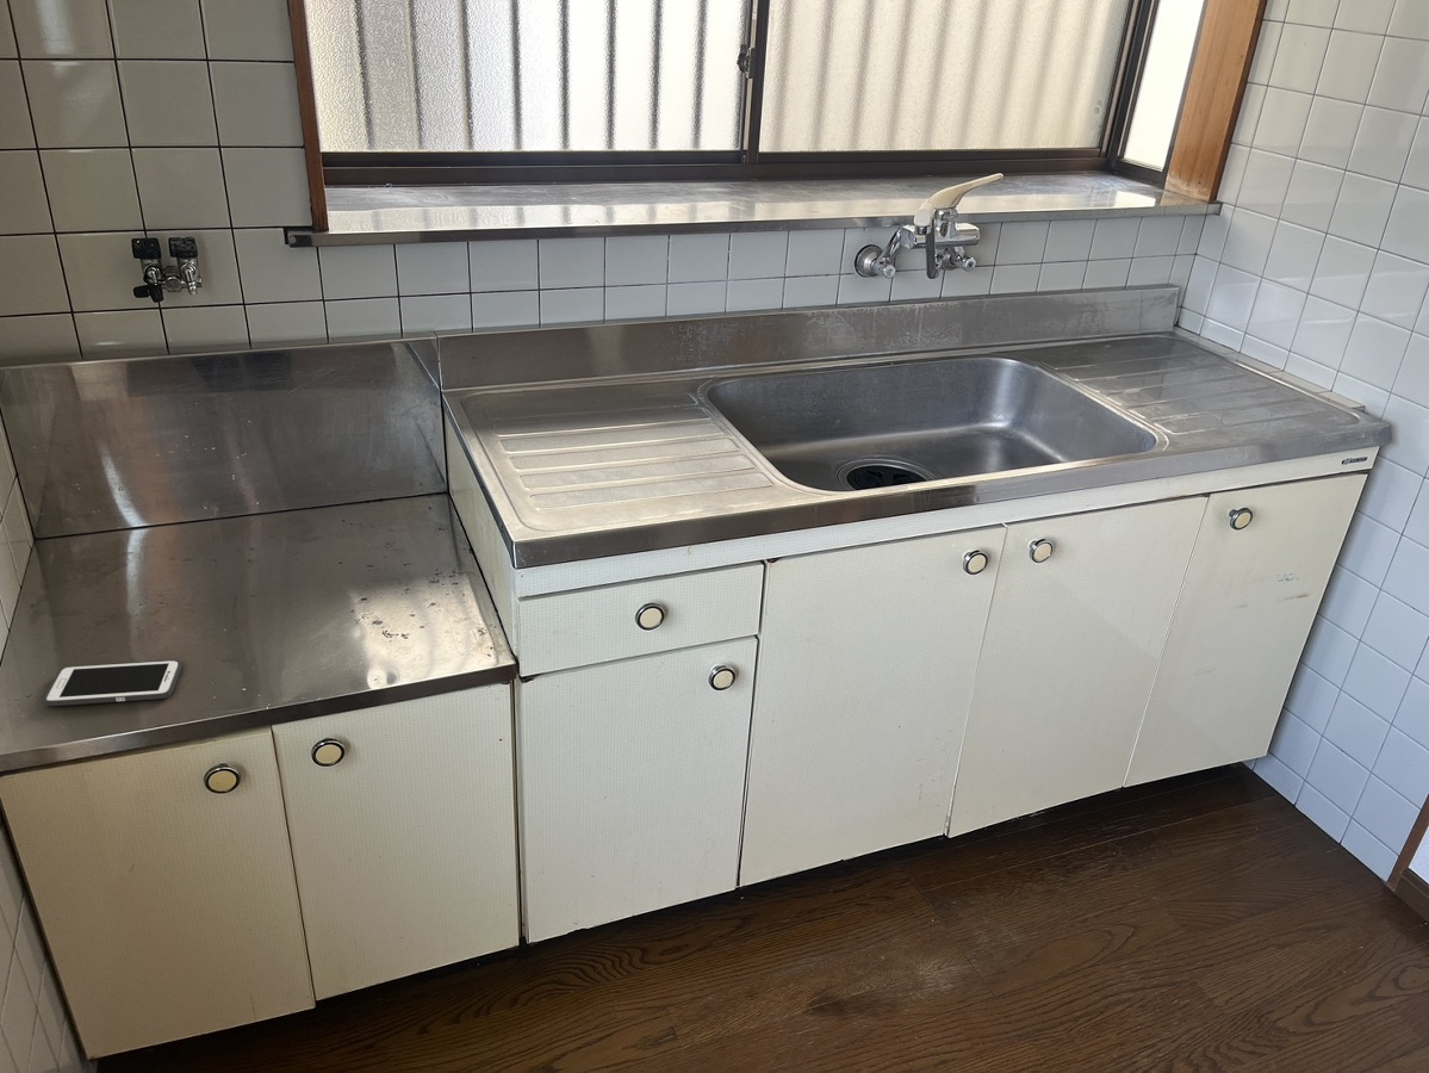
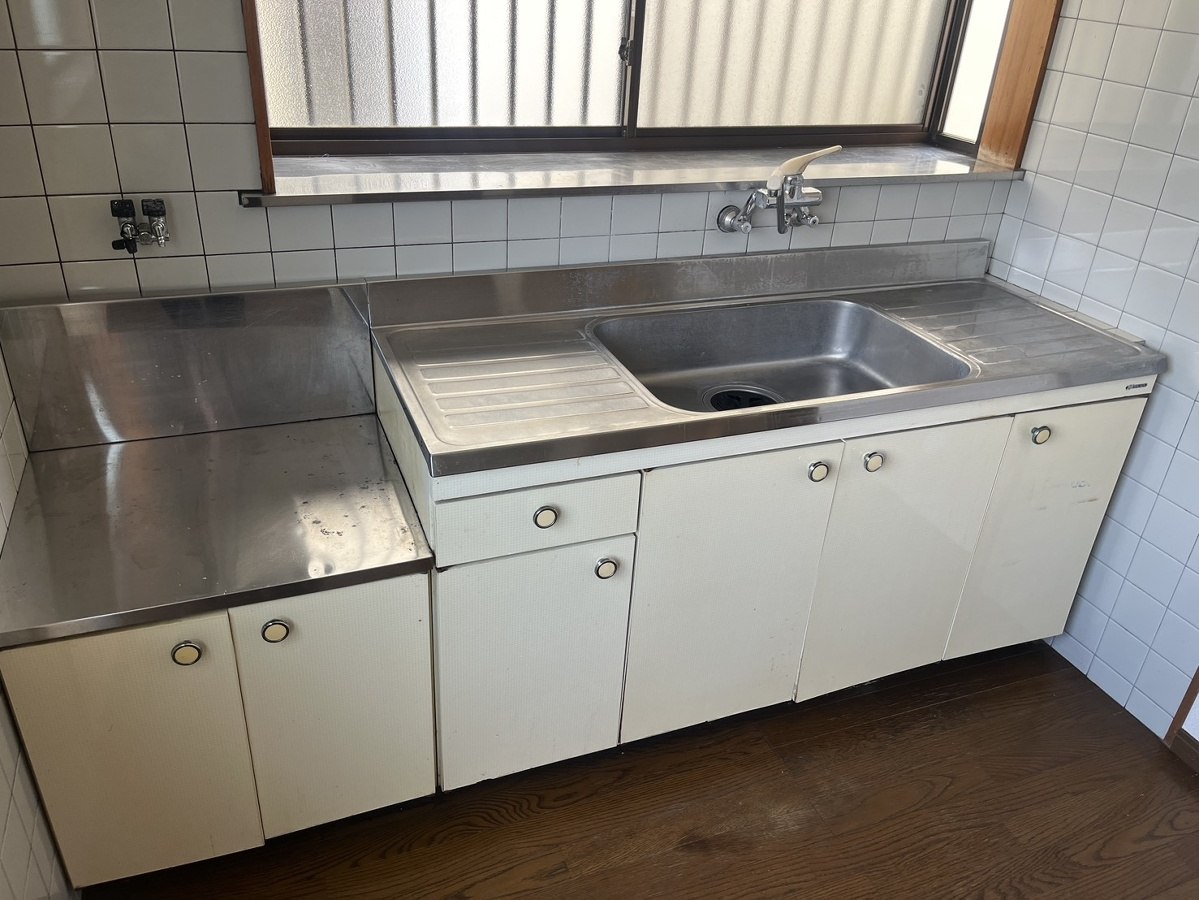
- cell phone (114, 682)
